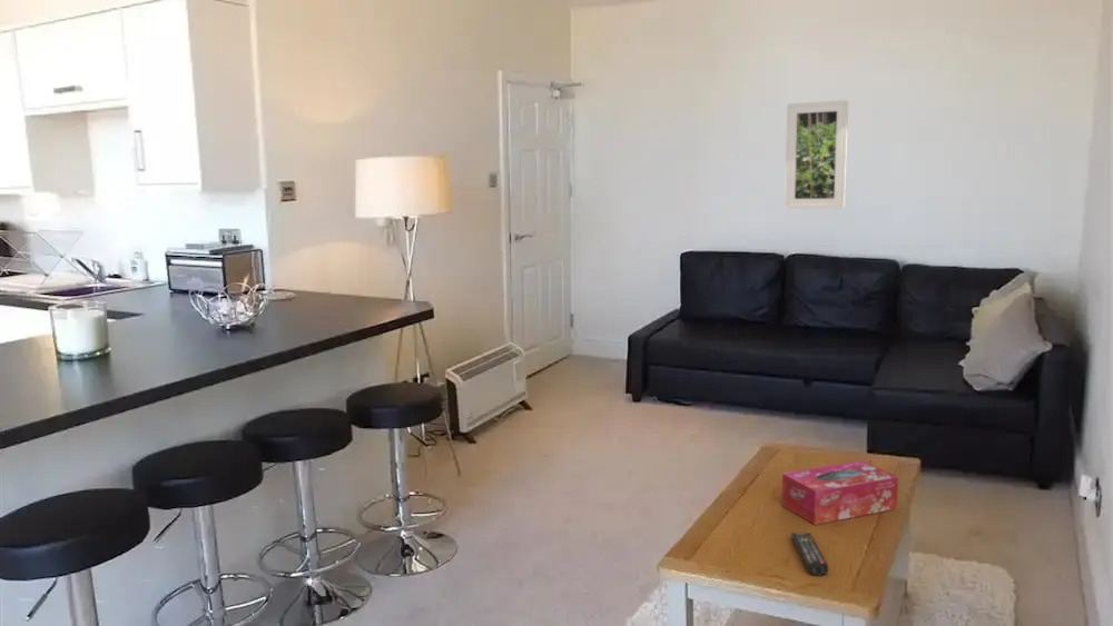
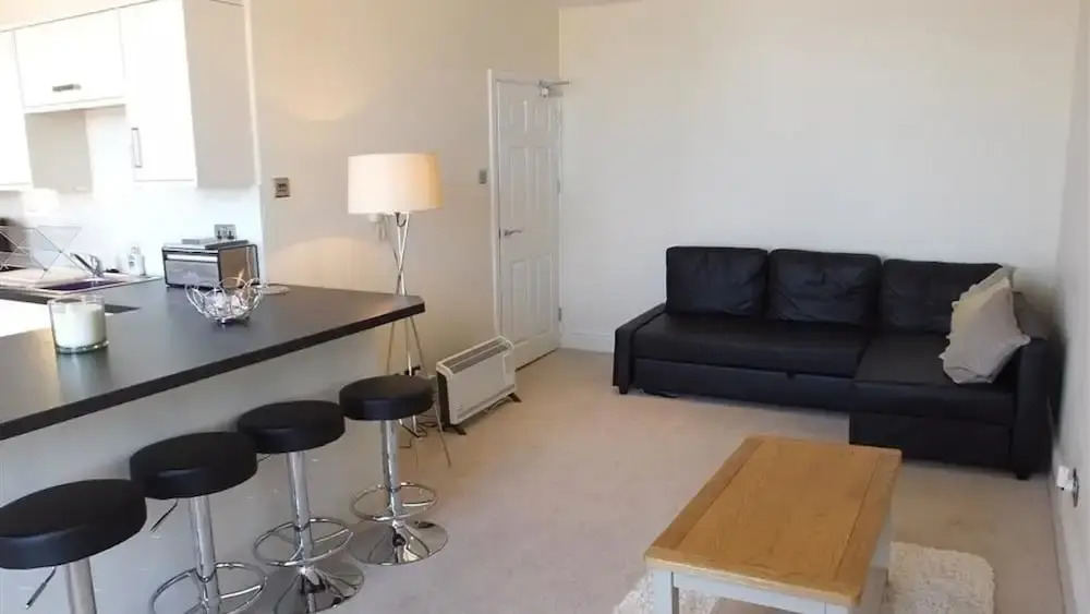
- tissue box (839, 490)
- remote control (808, 550)
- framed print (815, 156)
